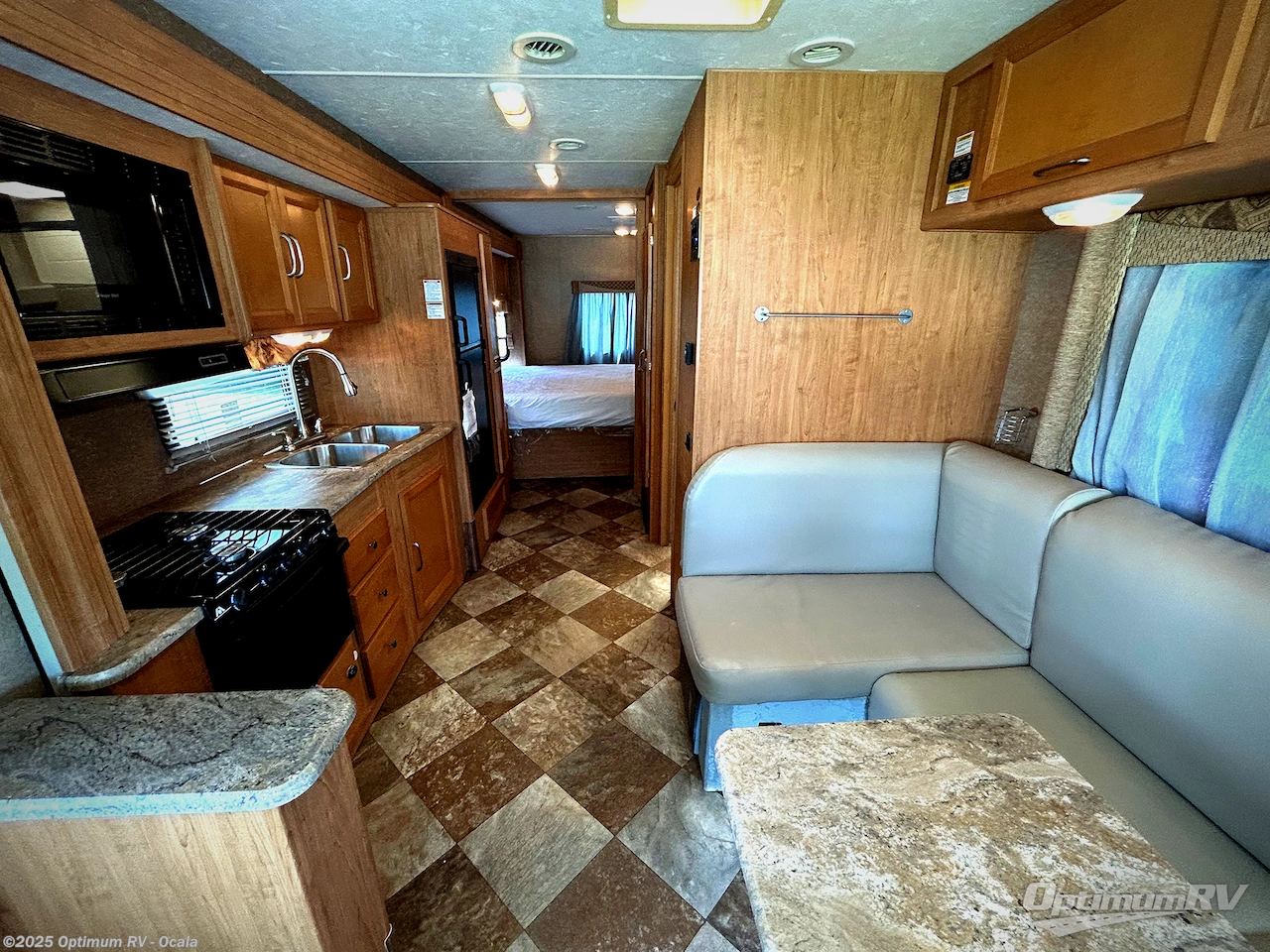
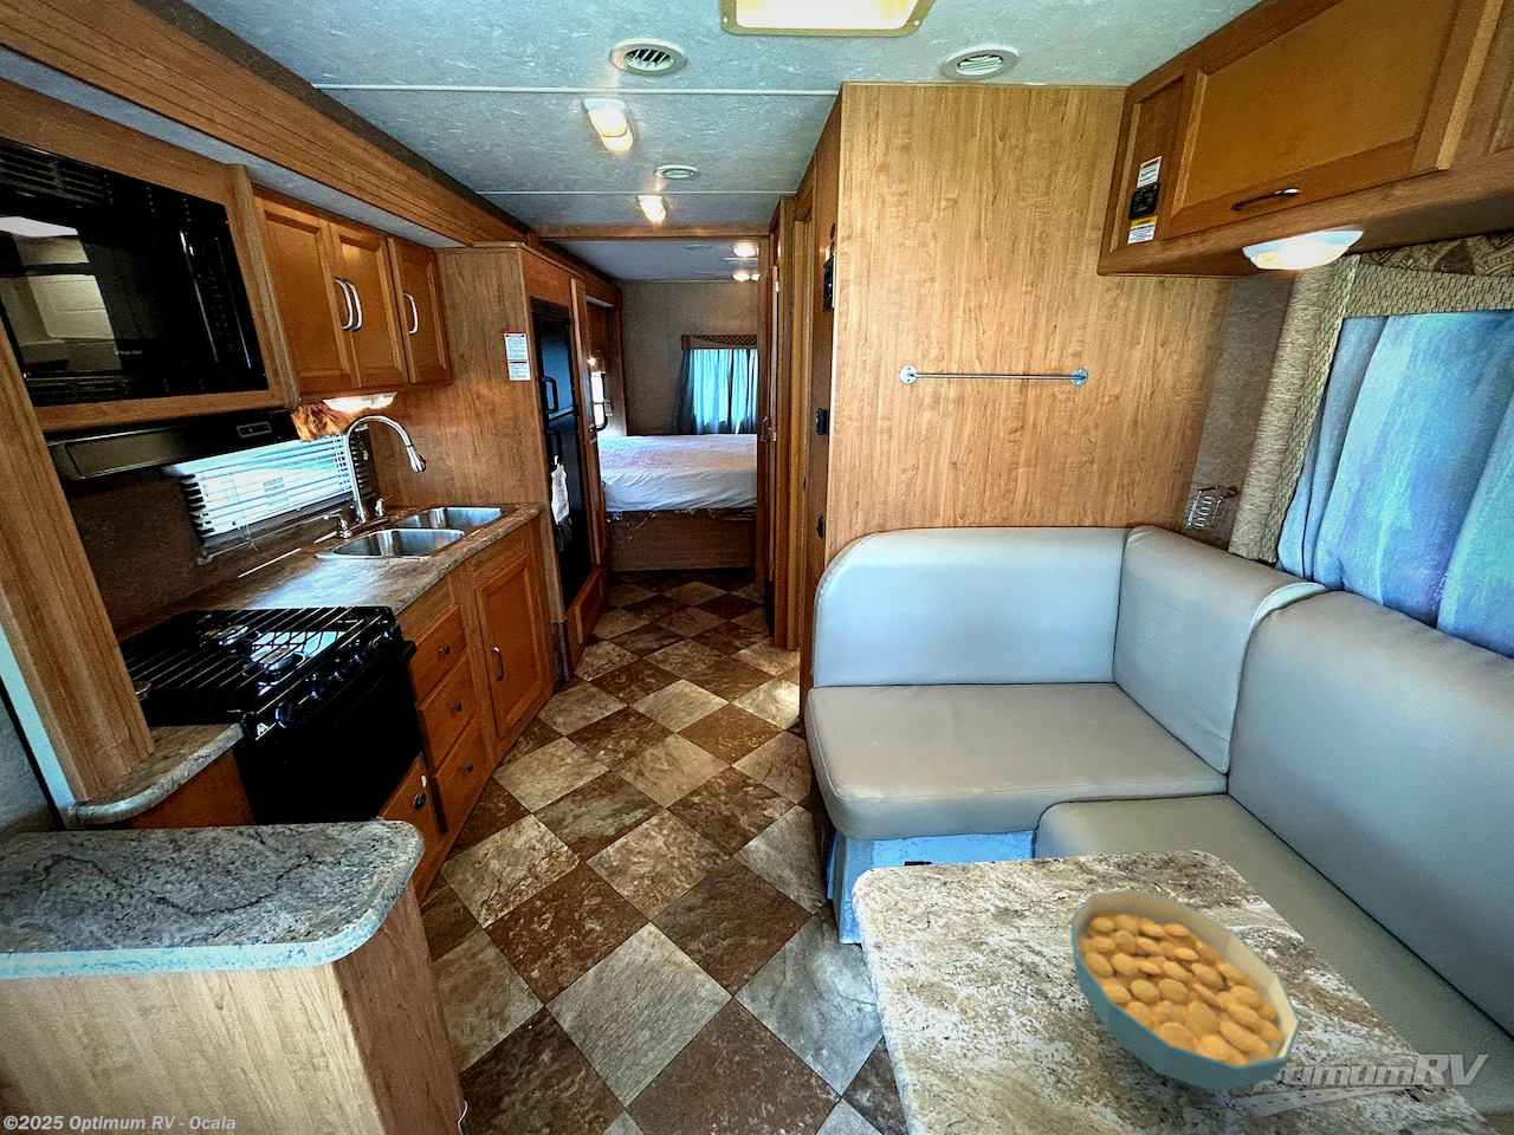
+ cereal bowl (1166, 999)
